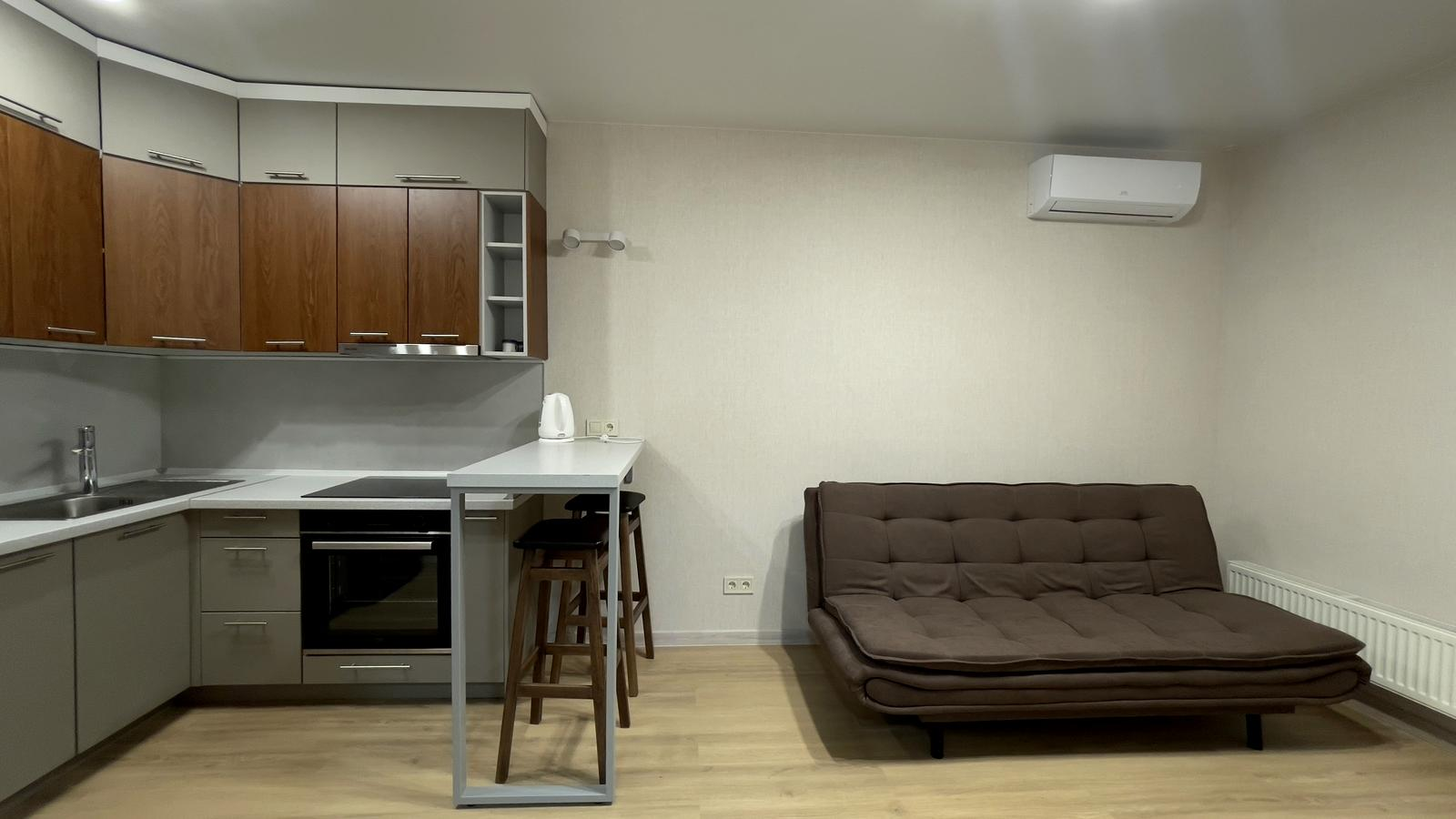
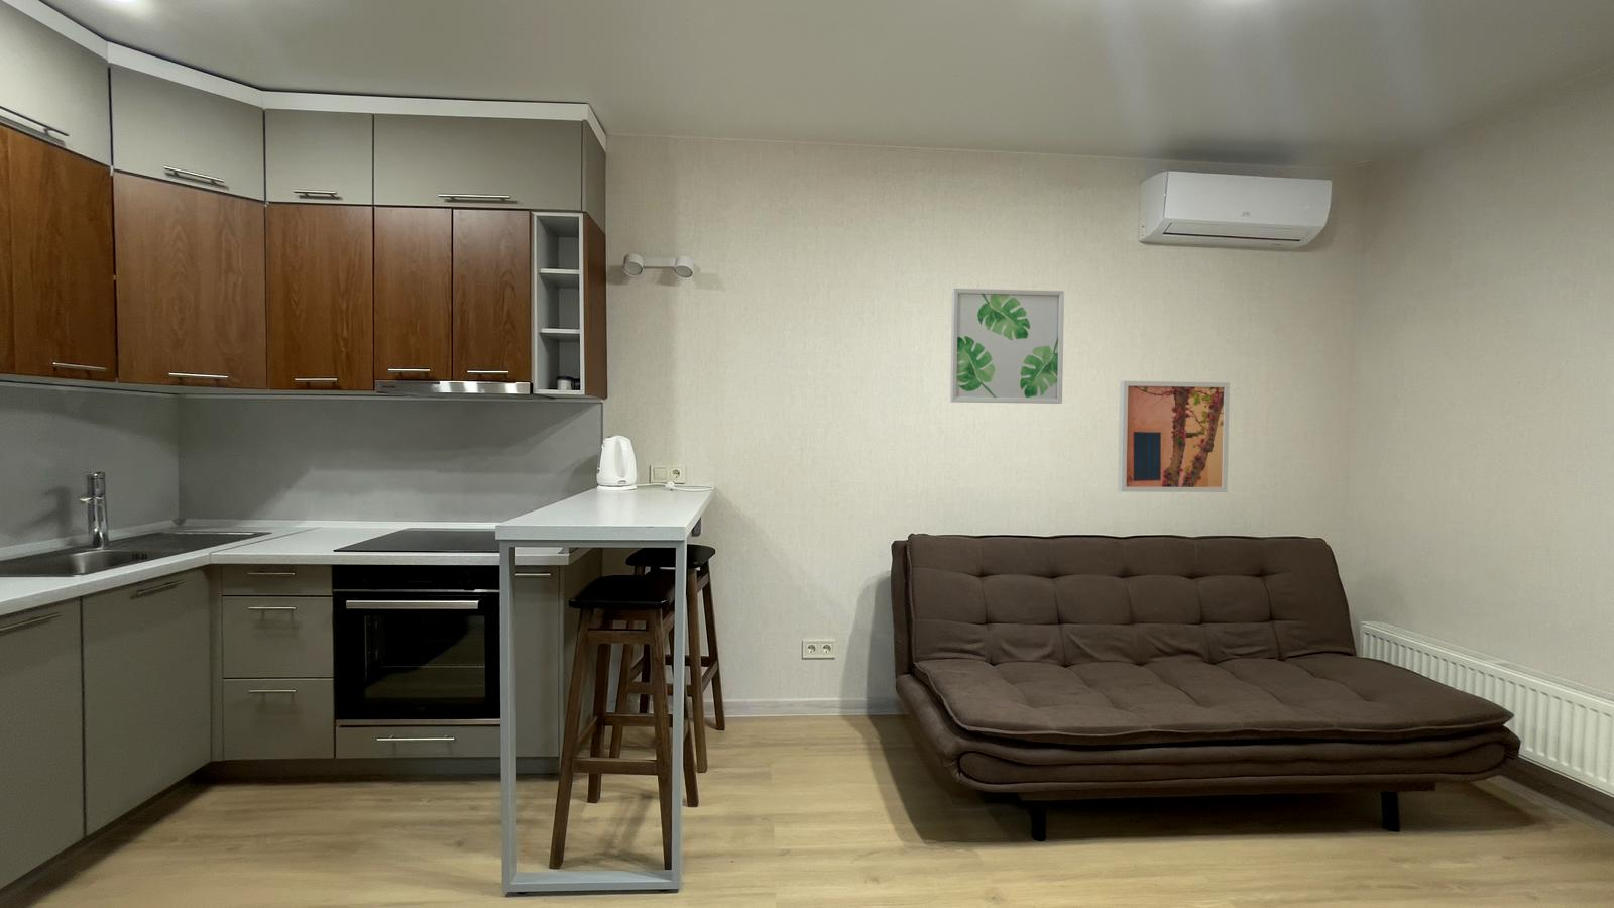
+ wall art (1173, 437)
+ wall art (1007, 346)
